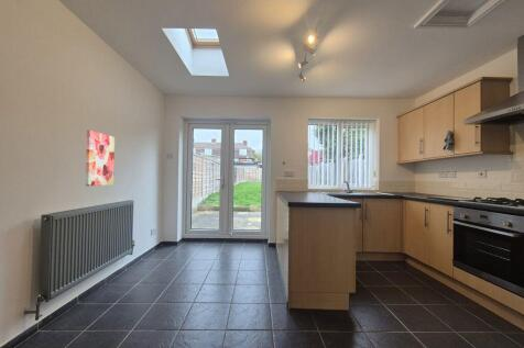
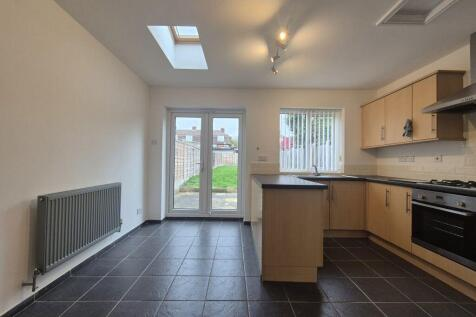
- wall art (100, 159)
